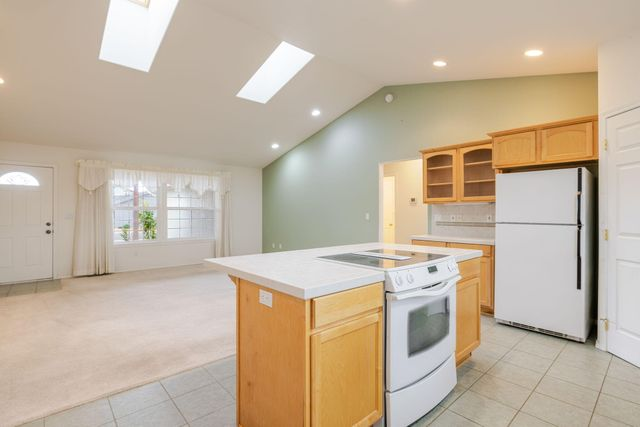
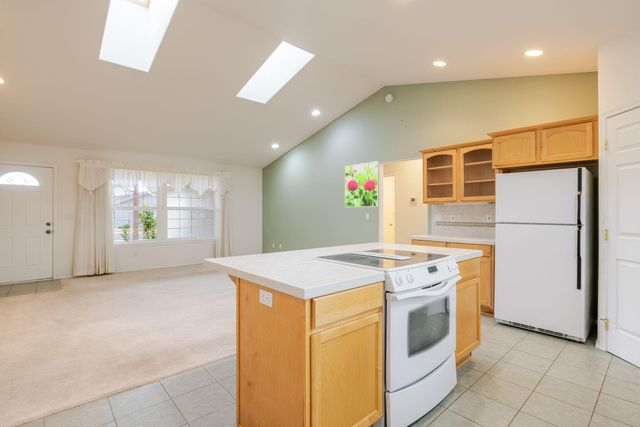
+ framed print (361, 185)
